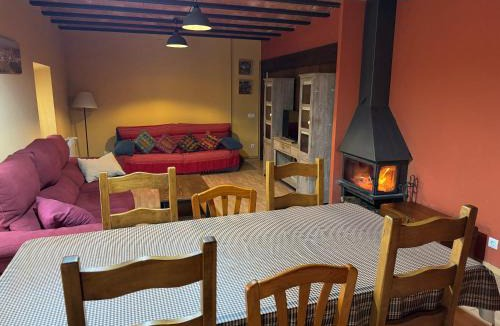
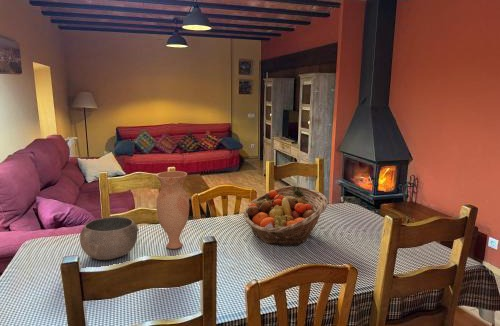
+ bowl (110, 238)
+ fruit basket (283, 213)
+ vase (173, 211)
